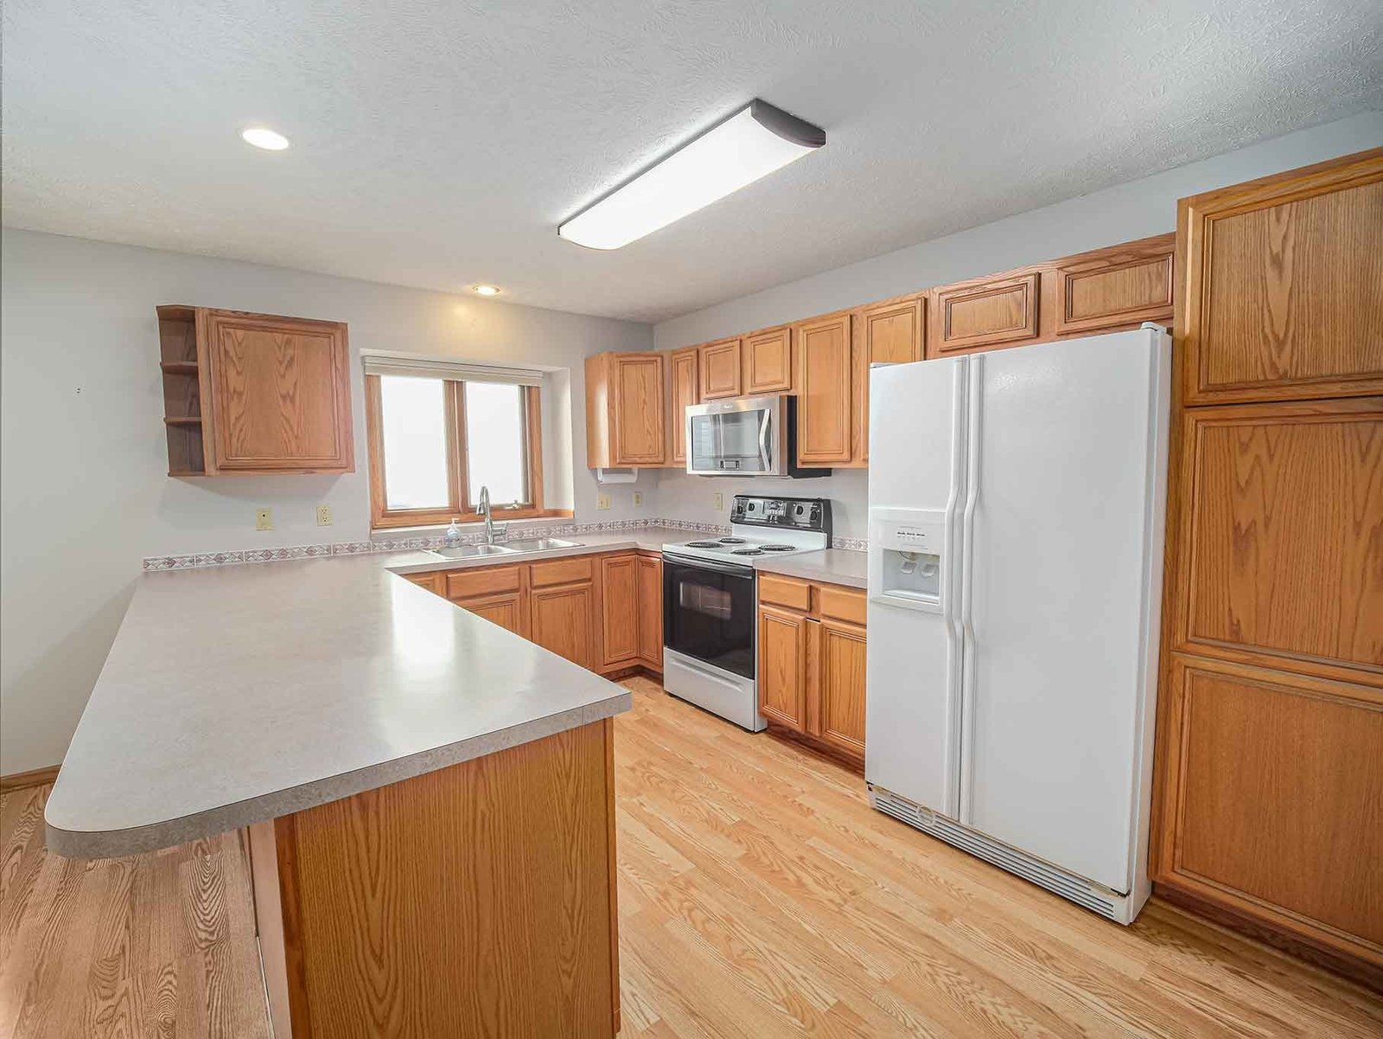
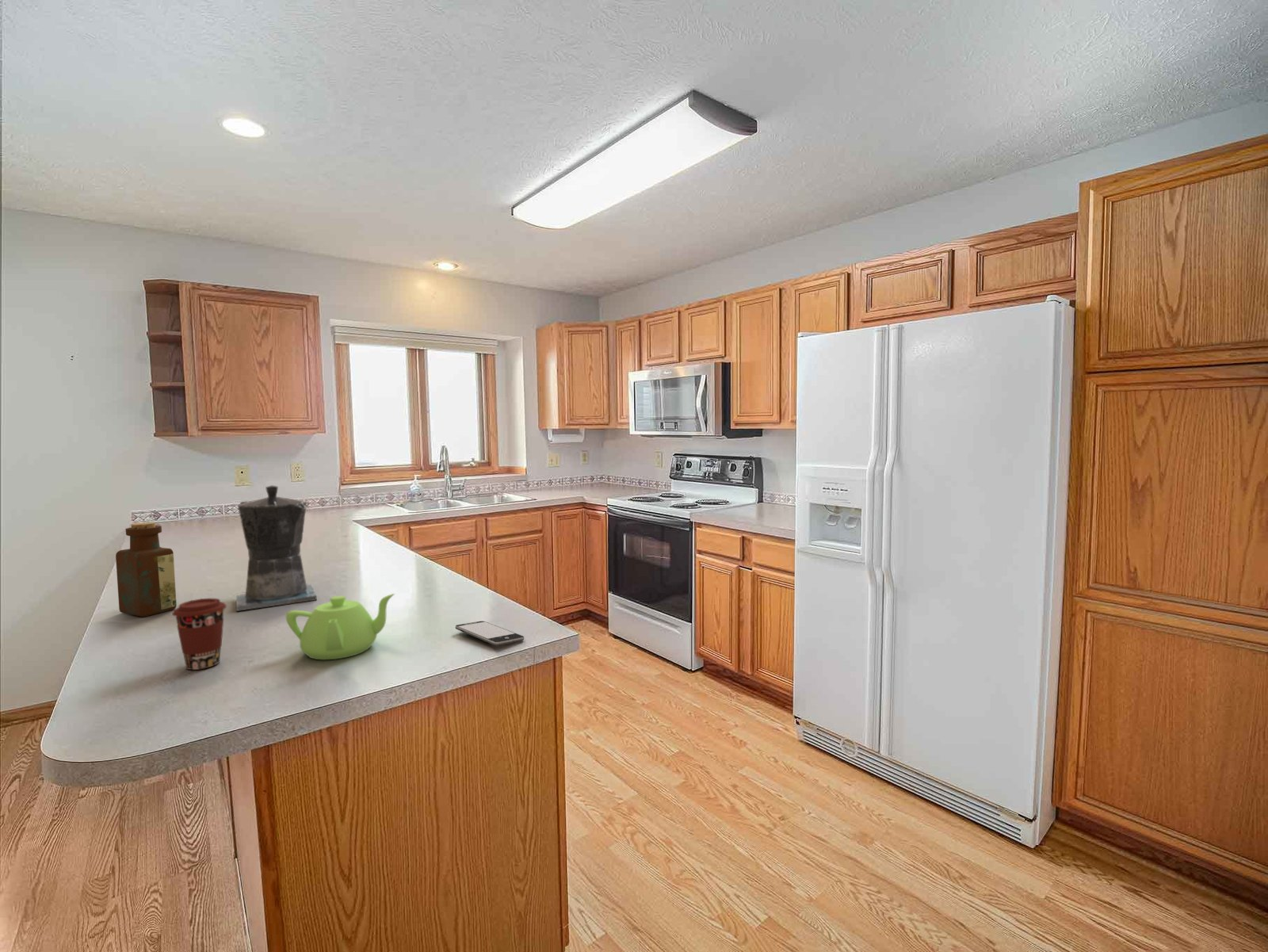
+ coffee cup (201, 633)
+ bottle (145, 568)
+ smartphone (489, 633)
+ coffee maker (273, 541)
+ teapot (342, 623)
